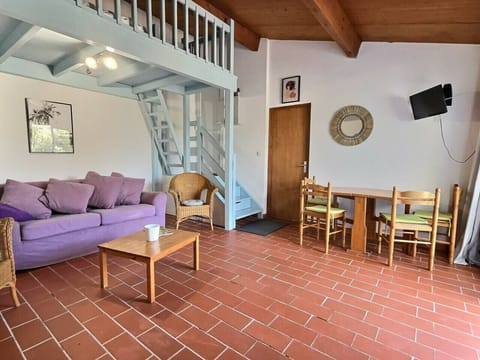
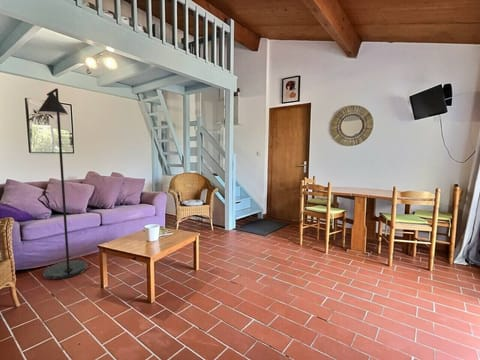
+ floor lamp (61, 183)
